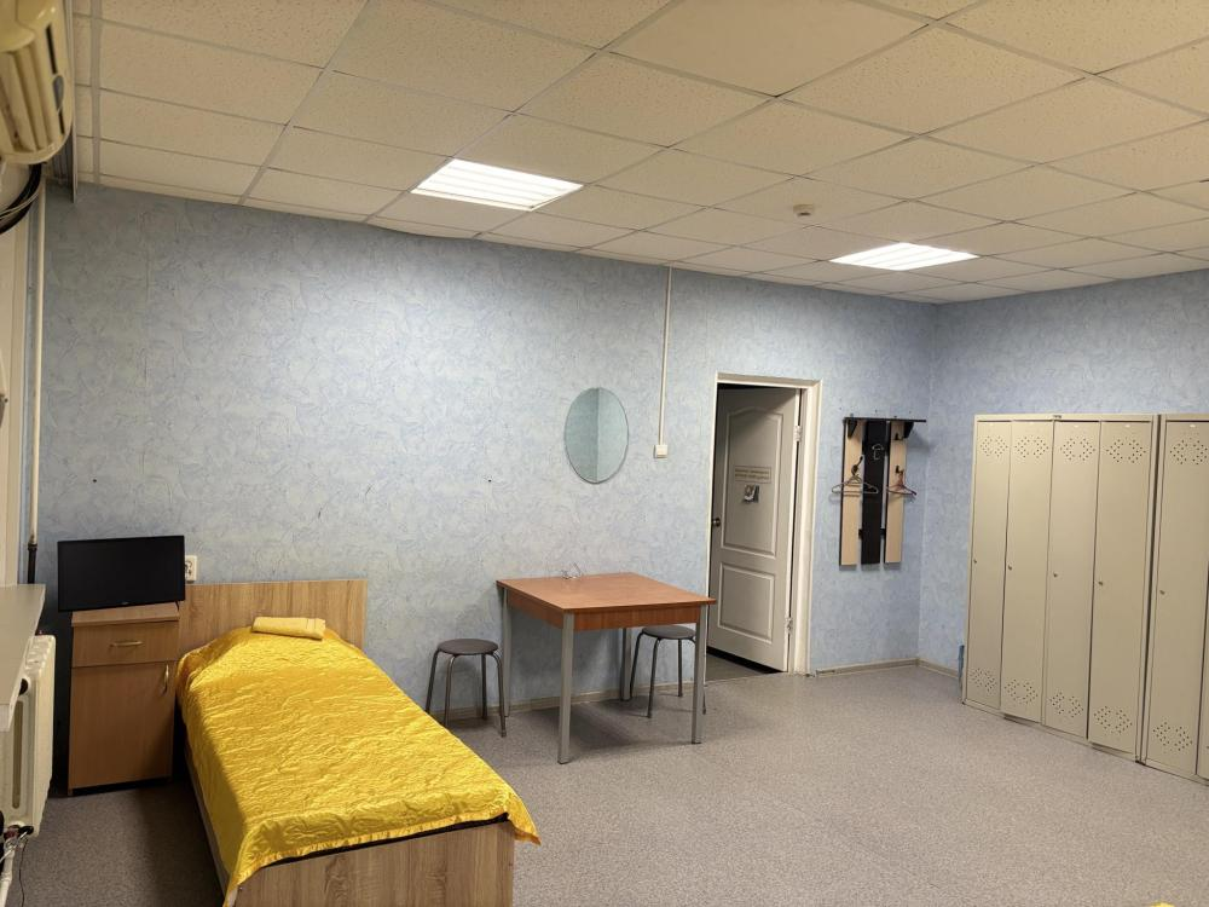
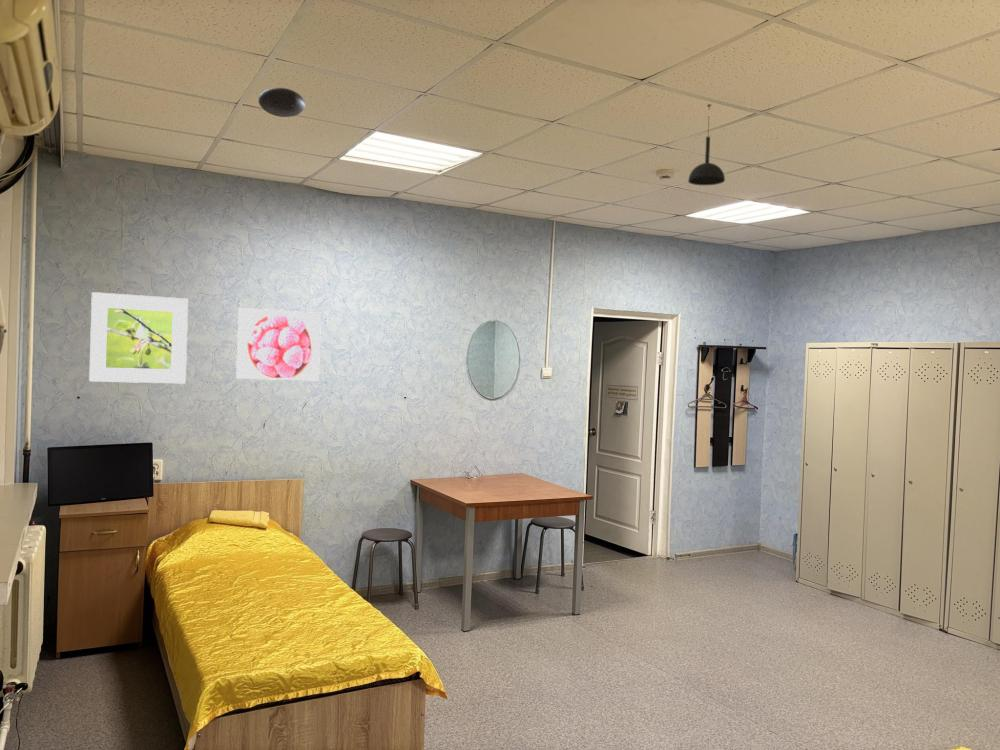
+ ceiling light (258, 100)
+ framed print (139, 339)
+ pendant light (707, 143)
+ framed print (279, 345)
